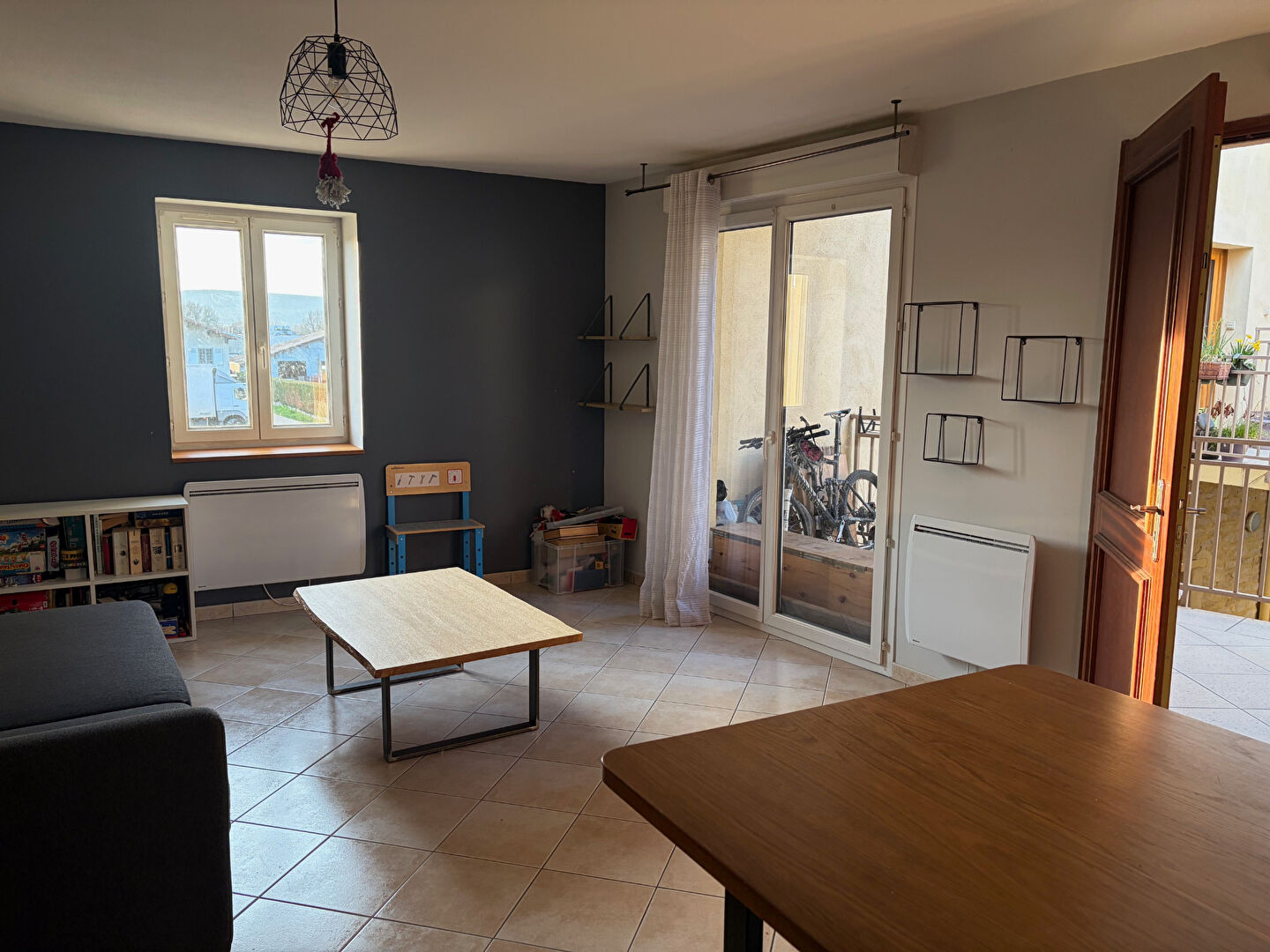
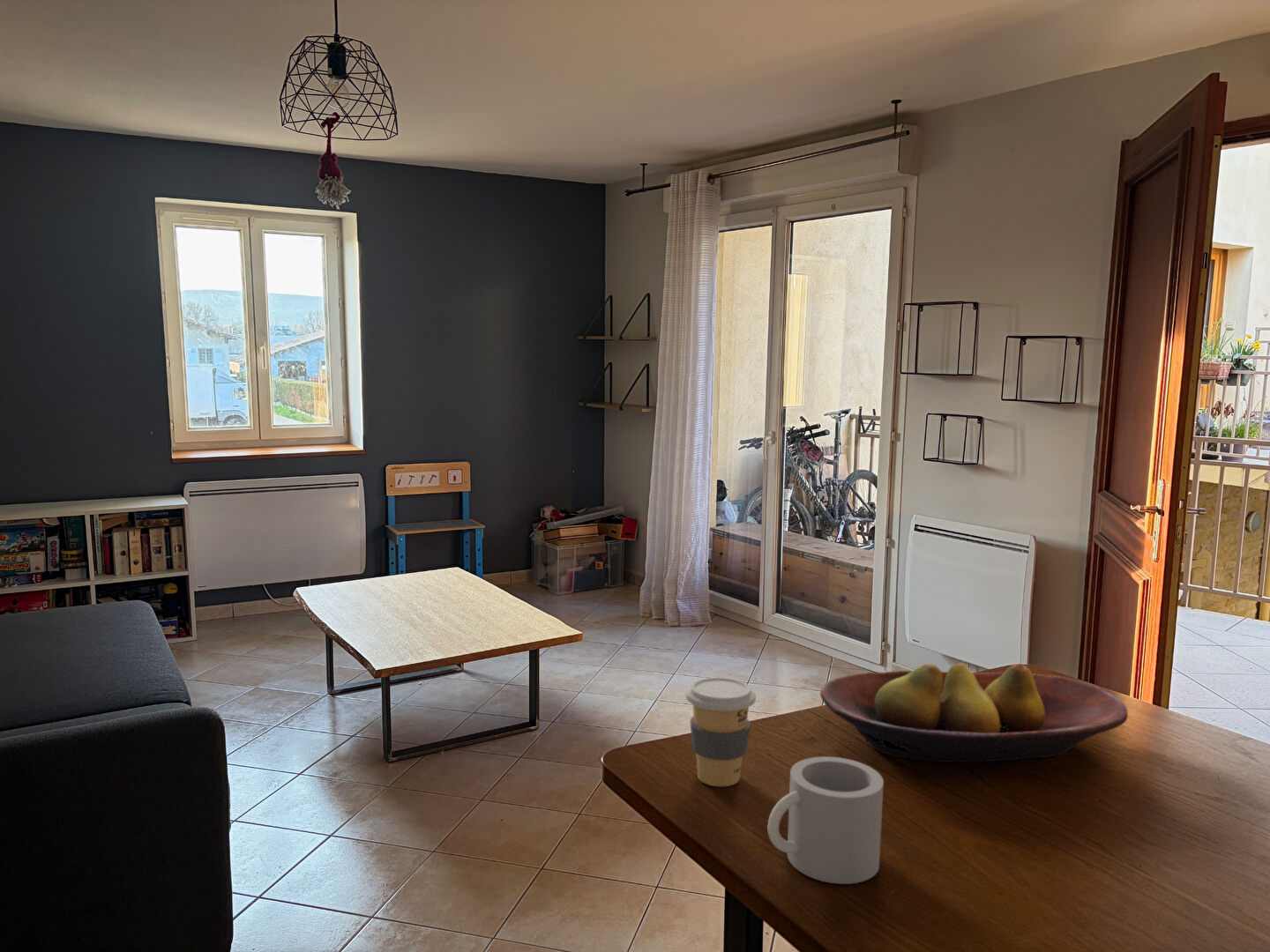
+ coffee cup (719, 732)
+ fruit bowl (971, 702)
+ mug (821, 820)
